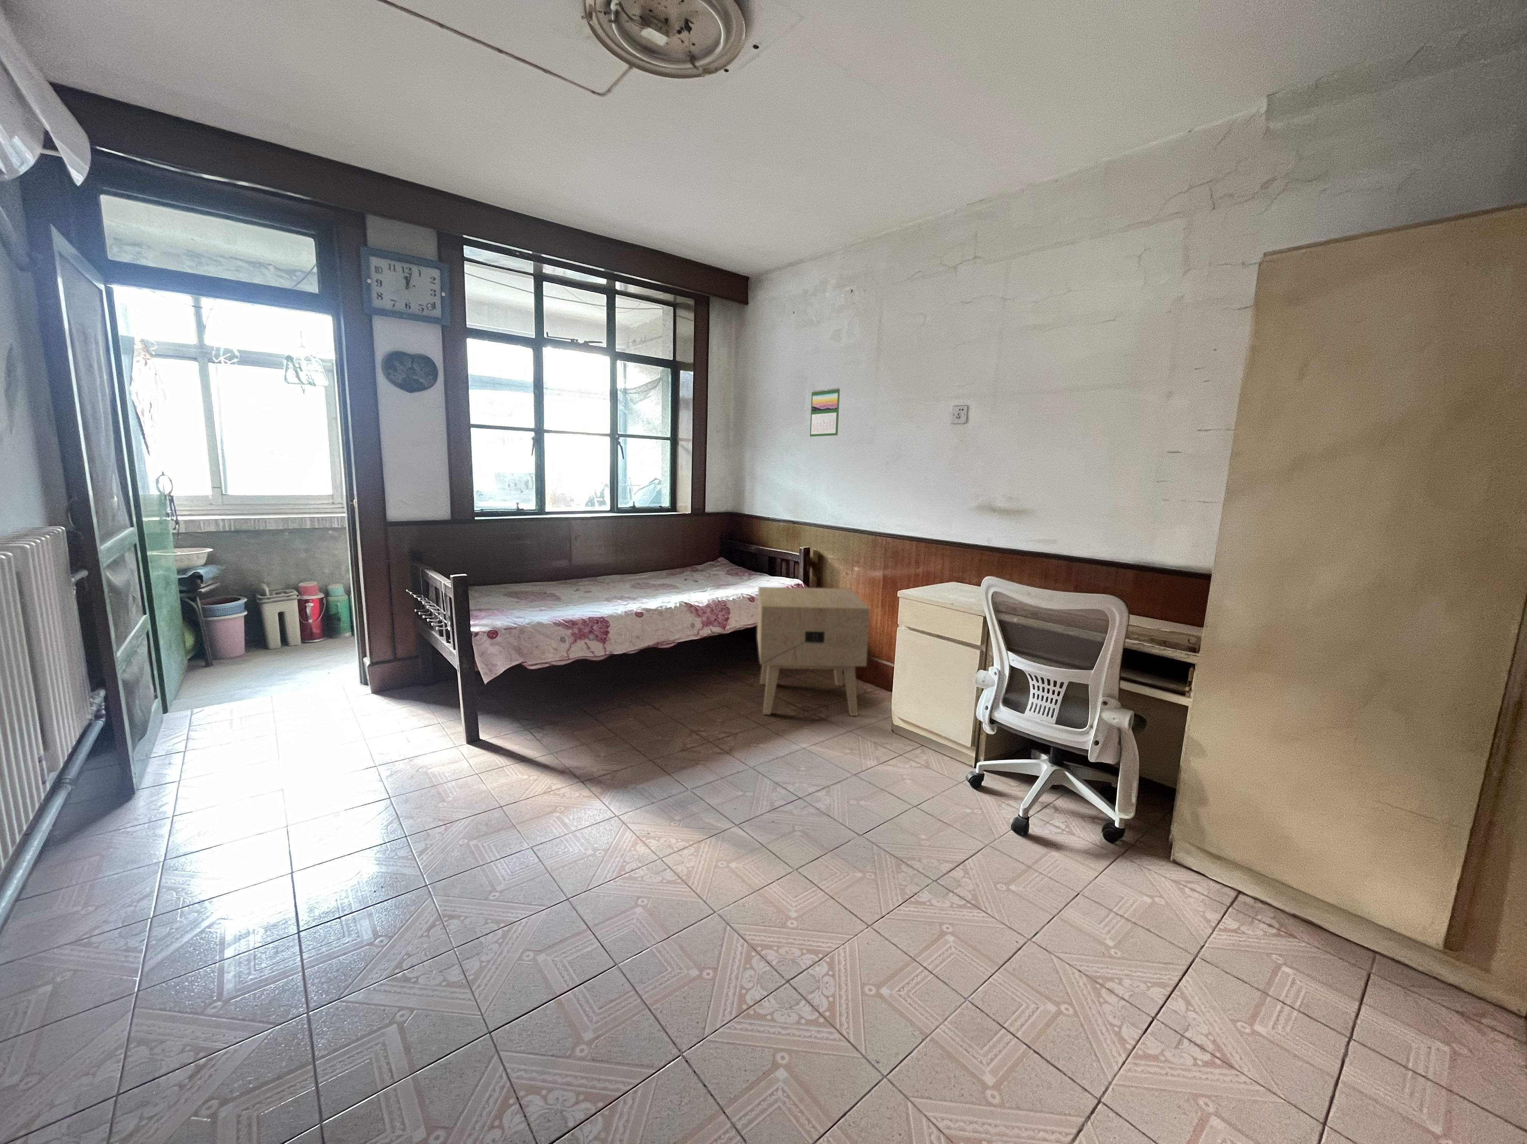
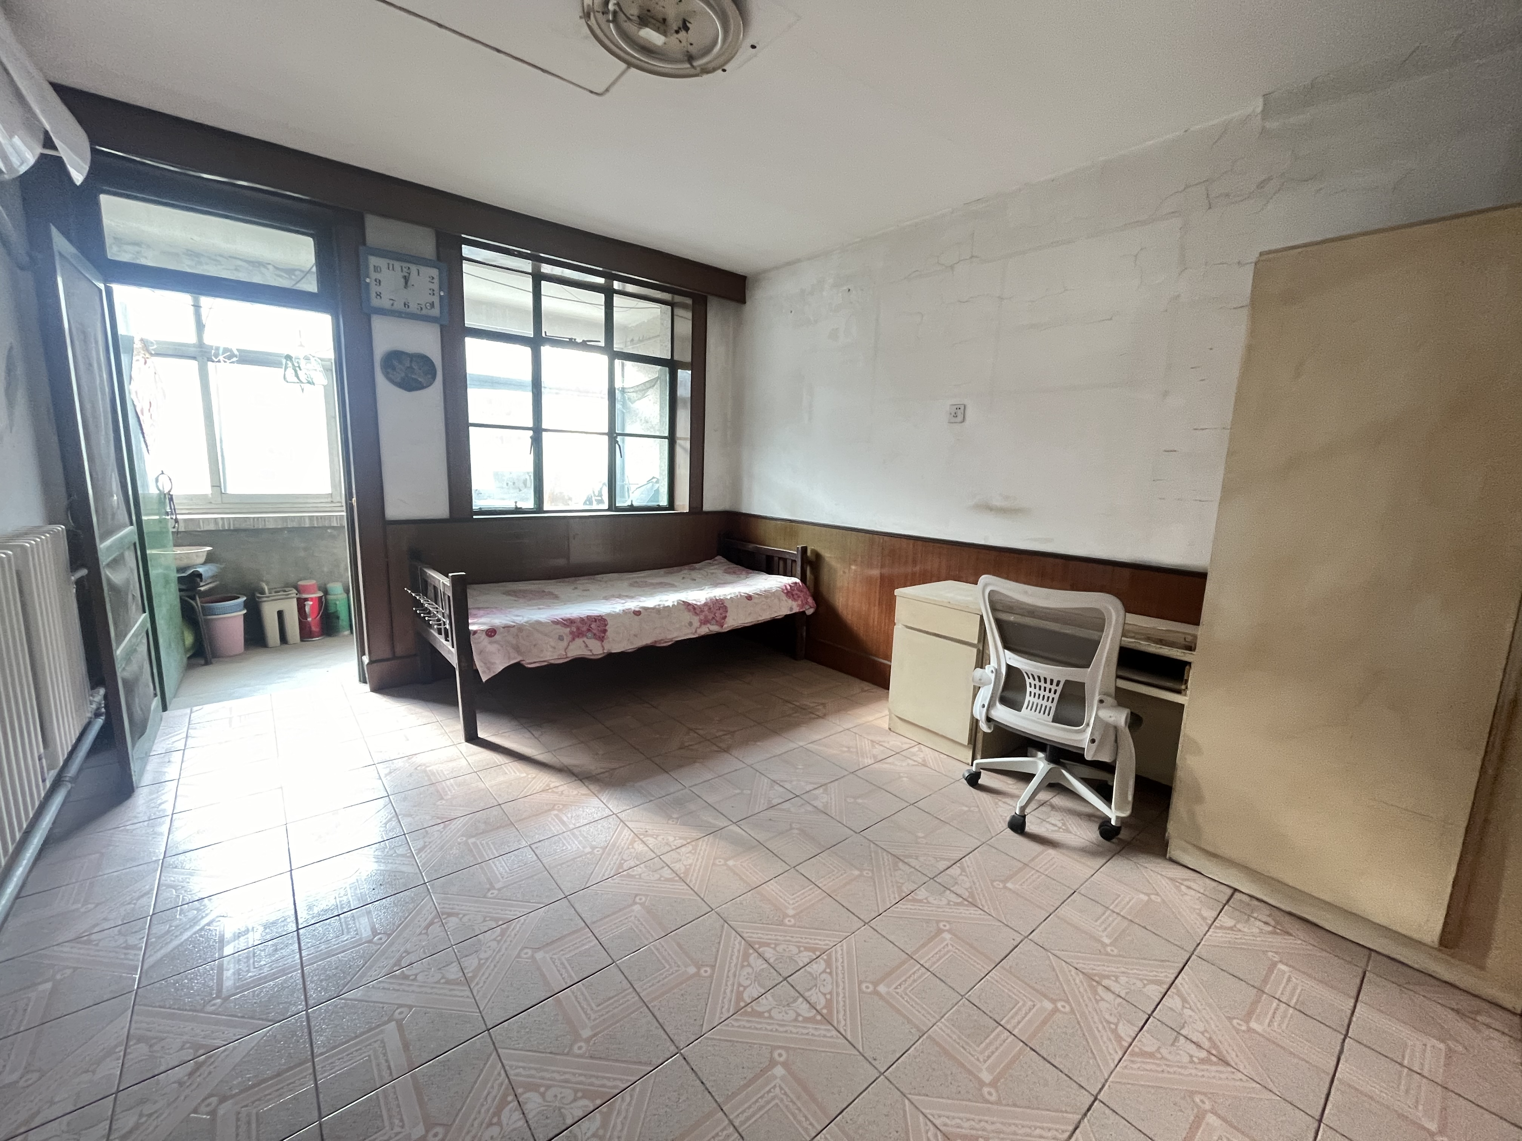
- calendar (825, 412)
- nightstand (808, 649)
